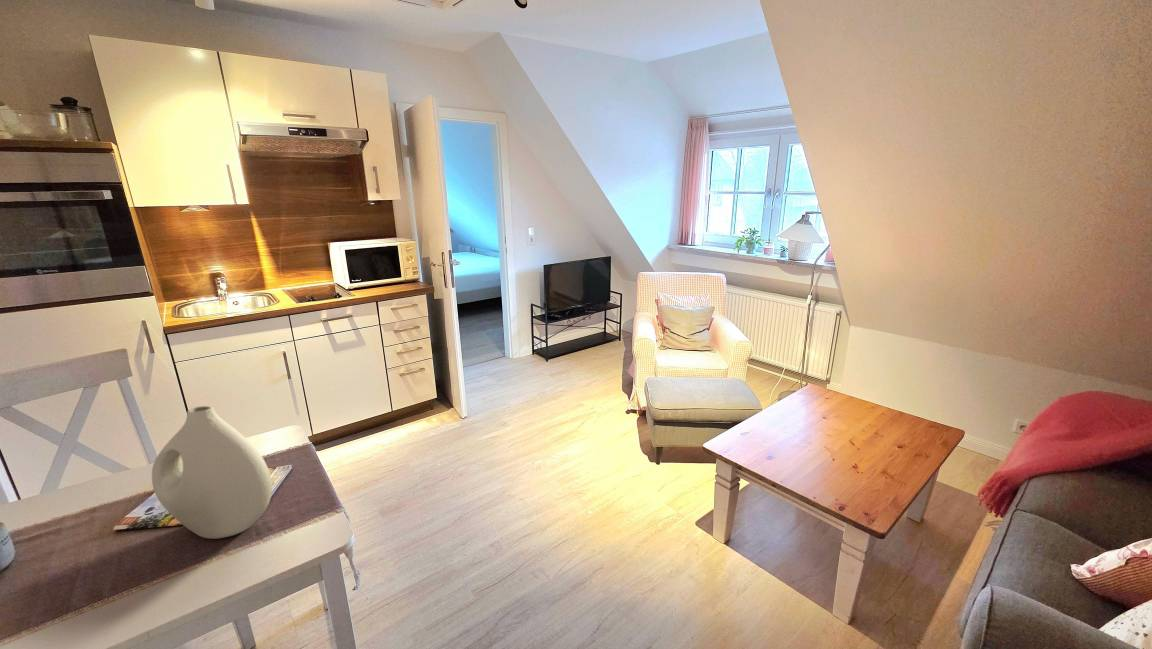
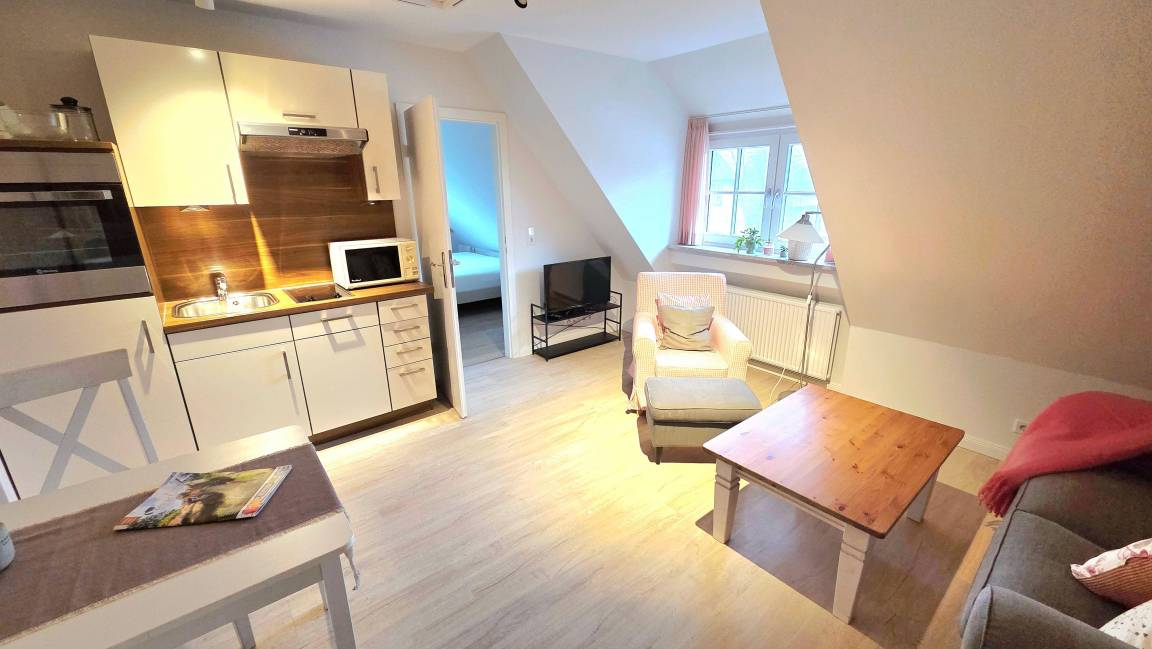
- vase (208, 469)
